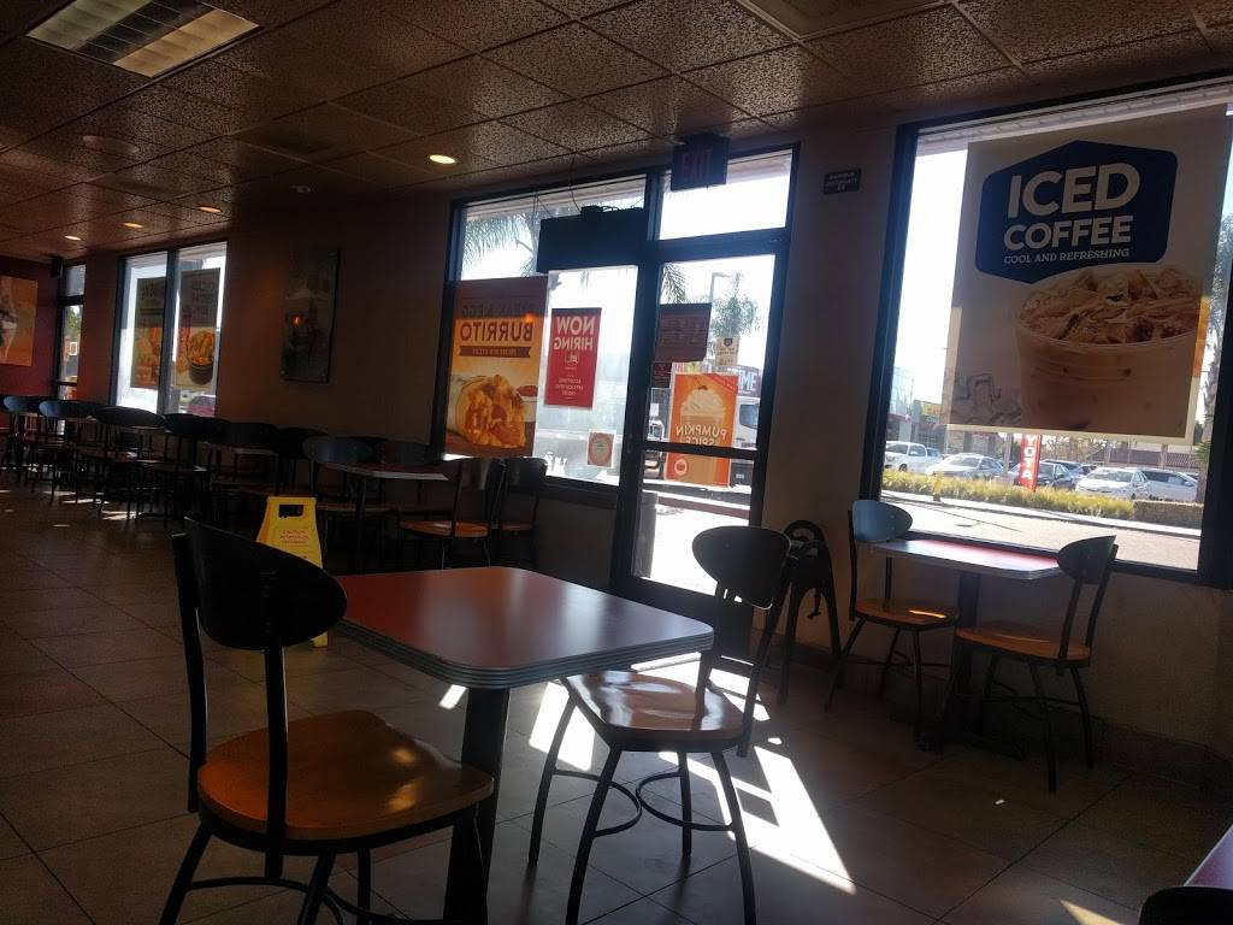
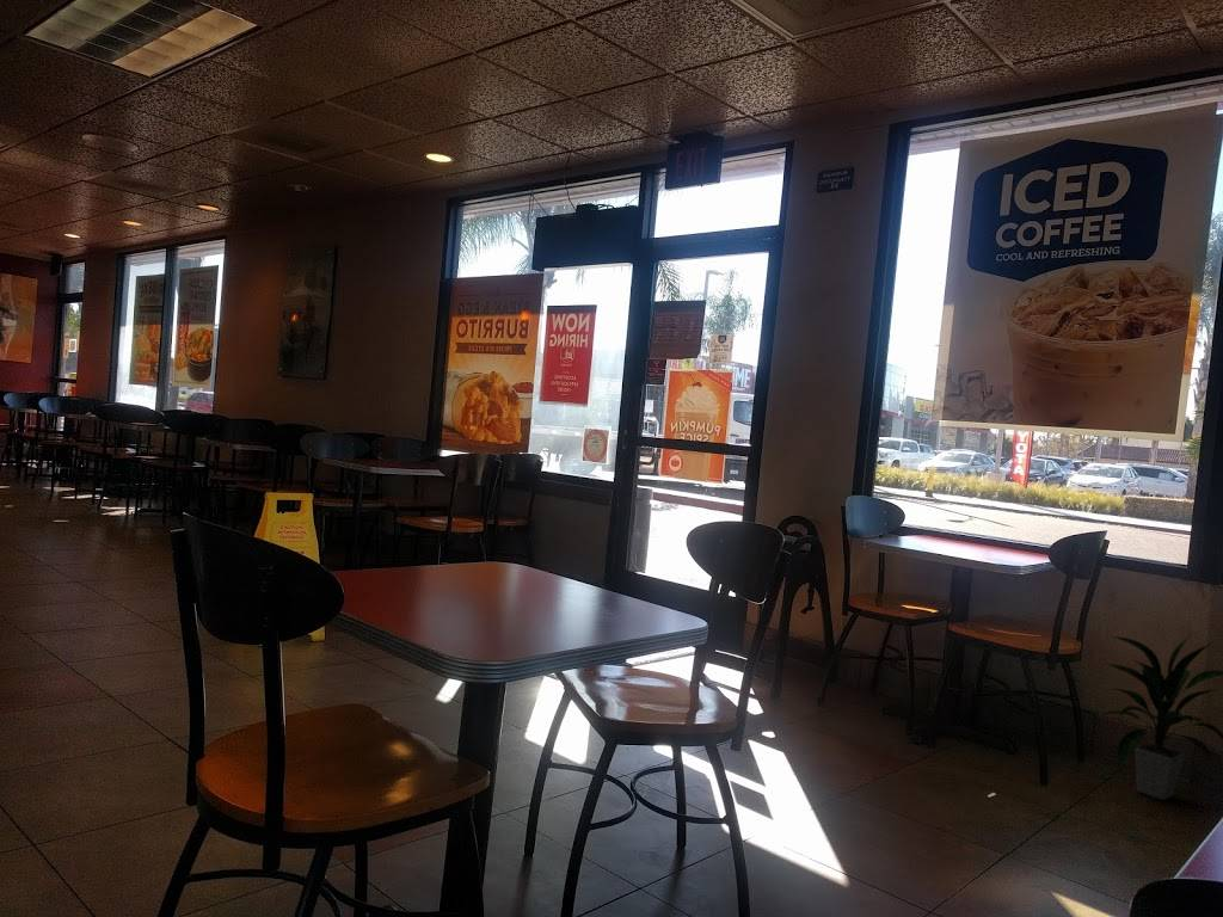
+ indoor plant (1159, 712)
